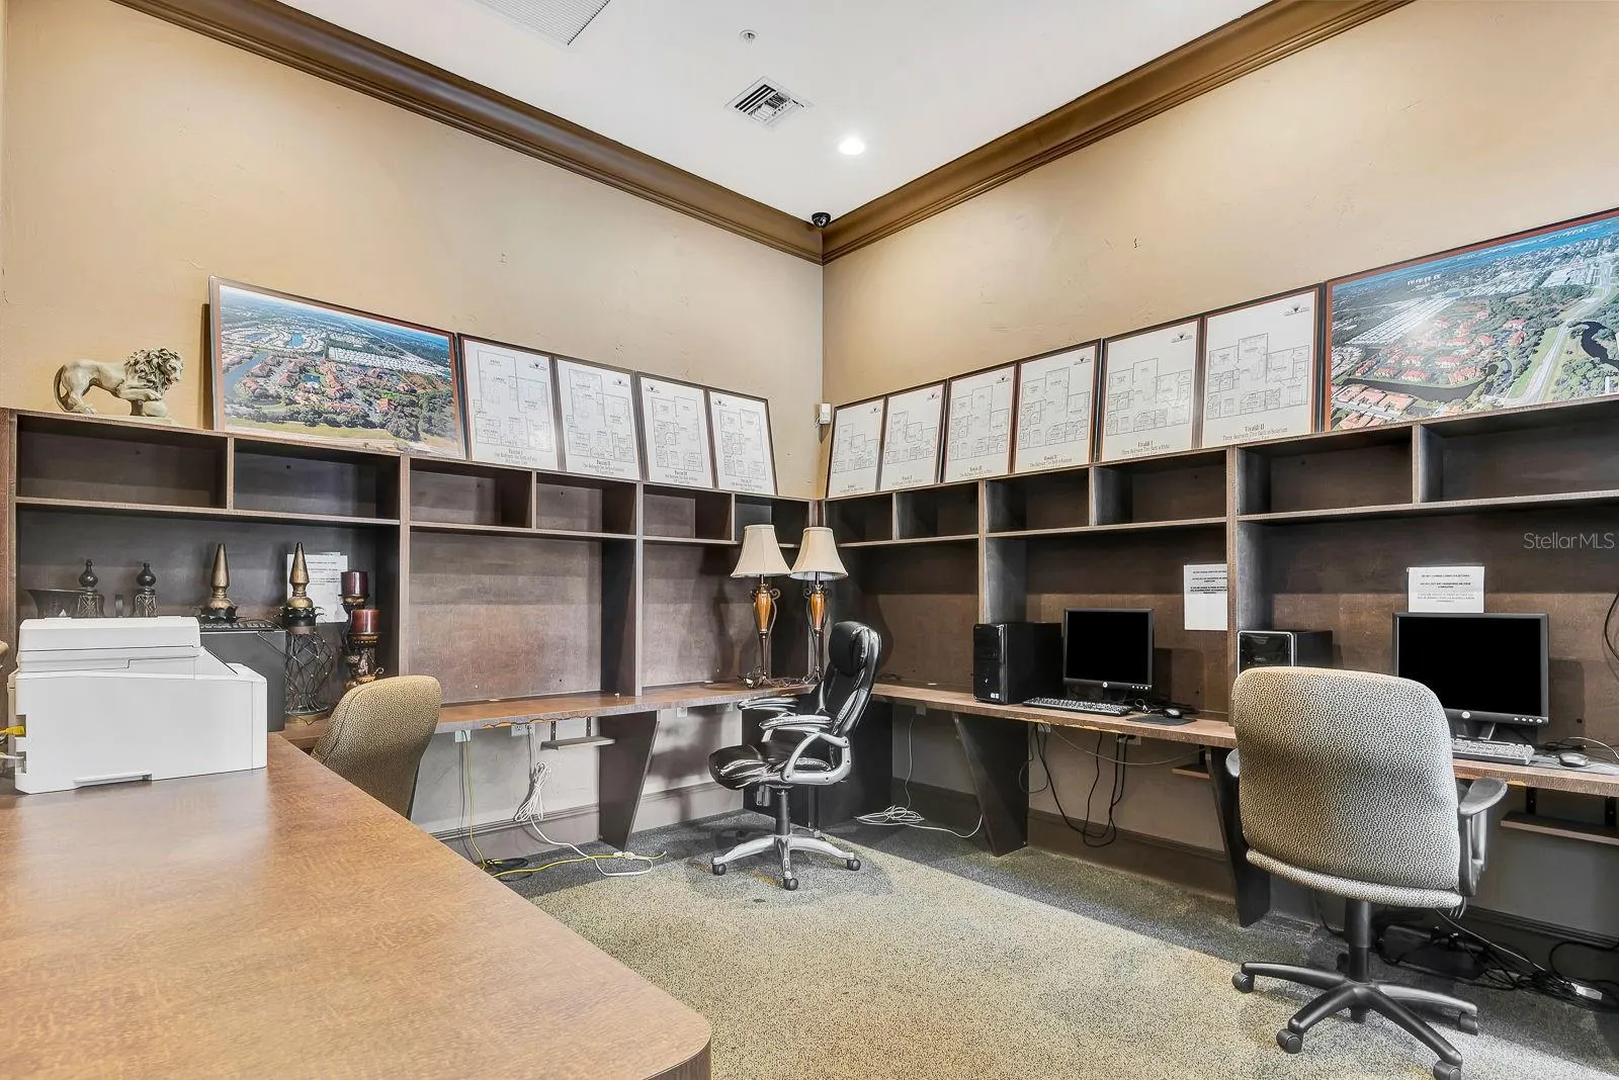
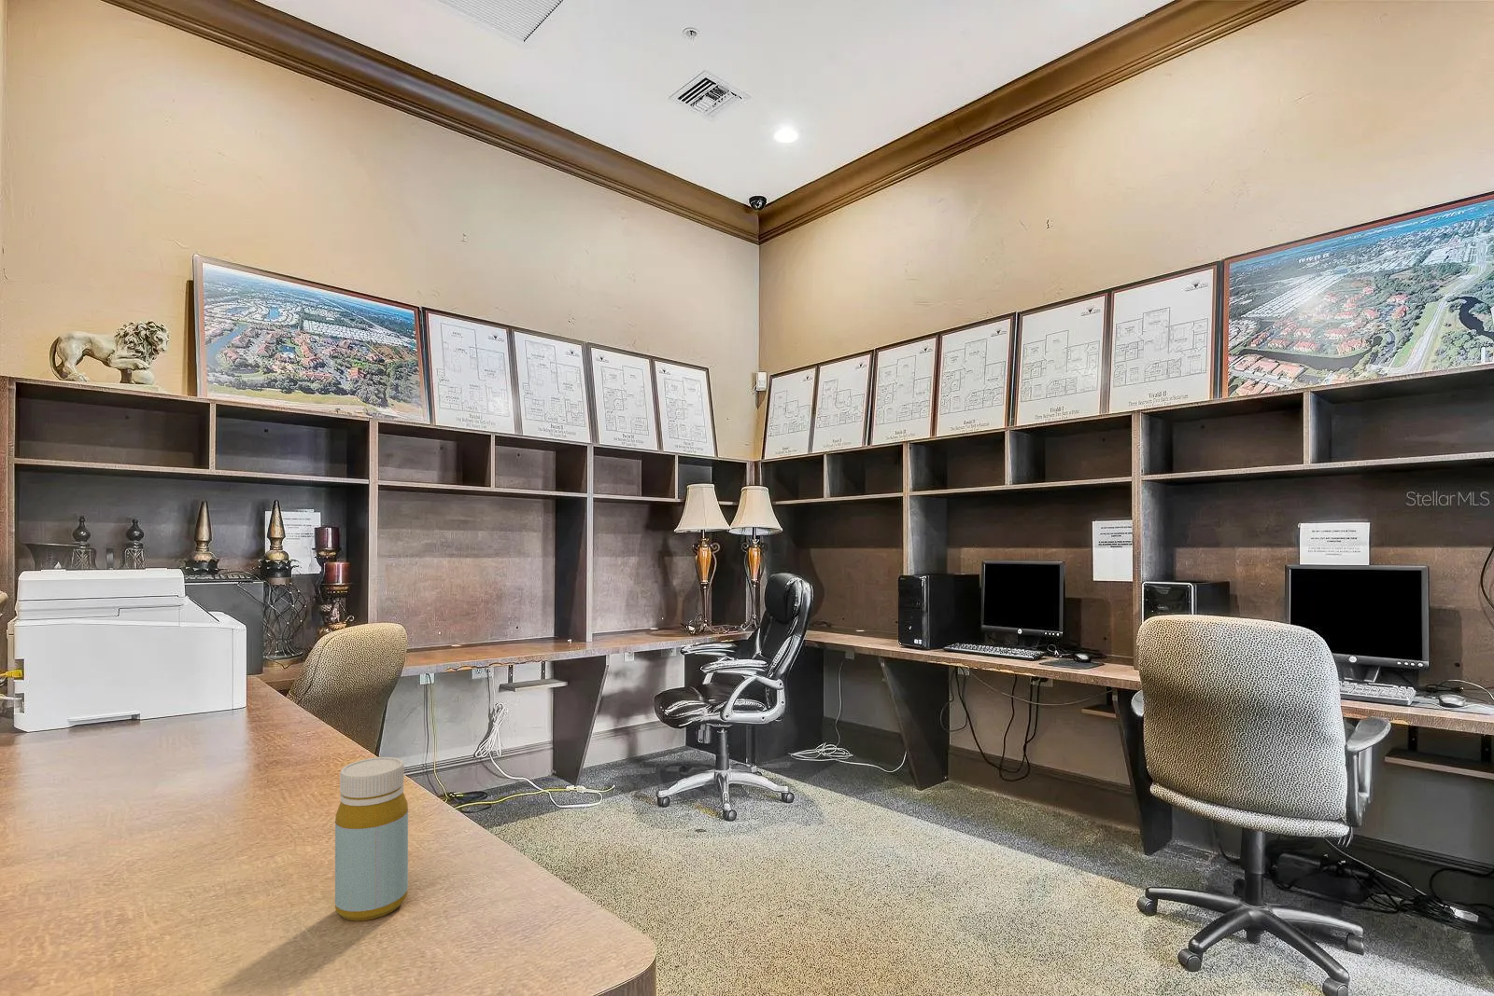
+ bottle (372, 836)
